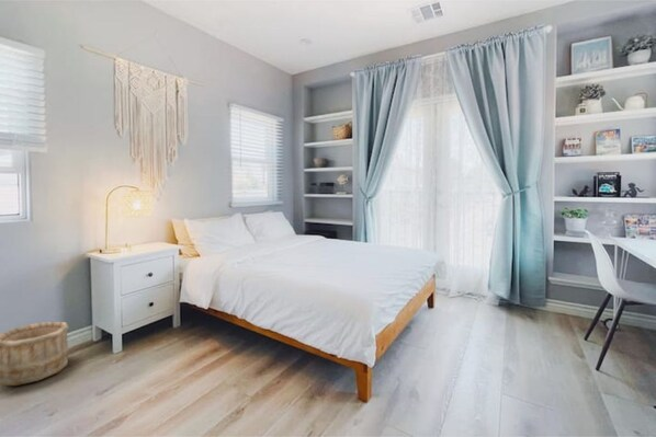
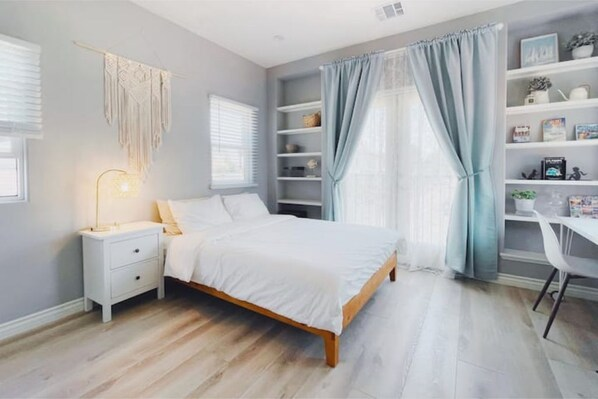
- wooden bucket (34, 350)
